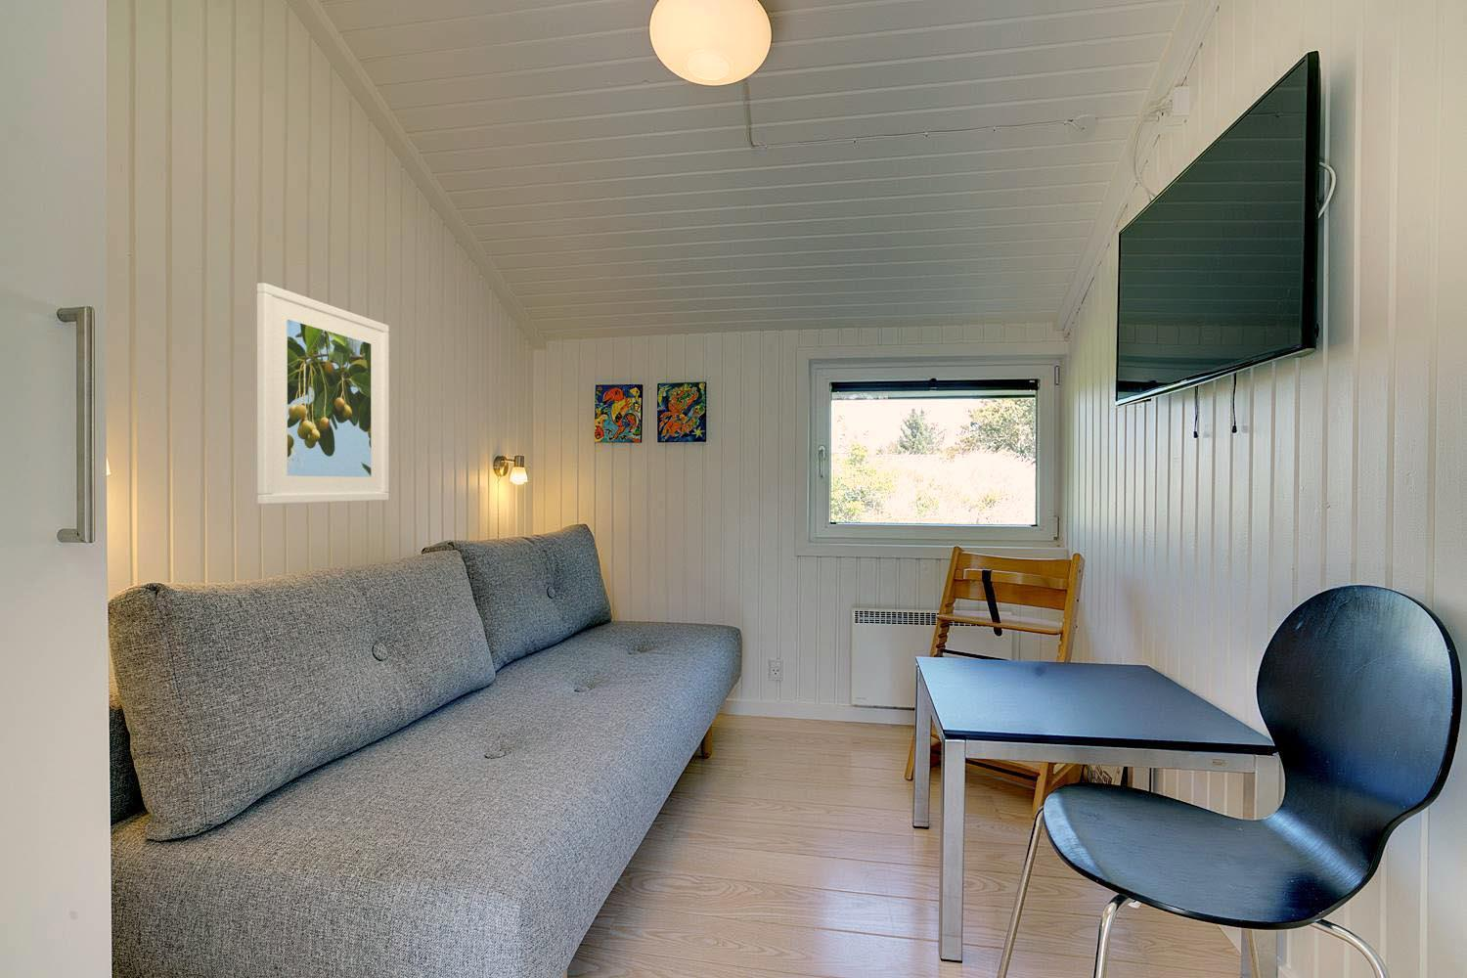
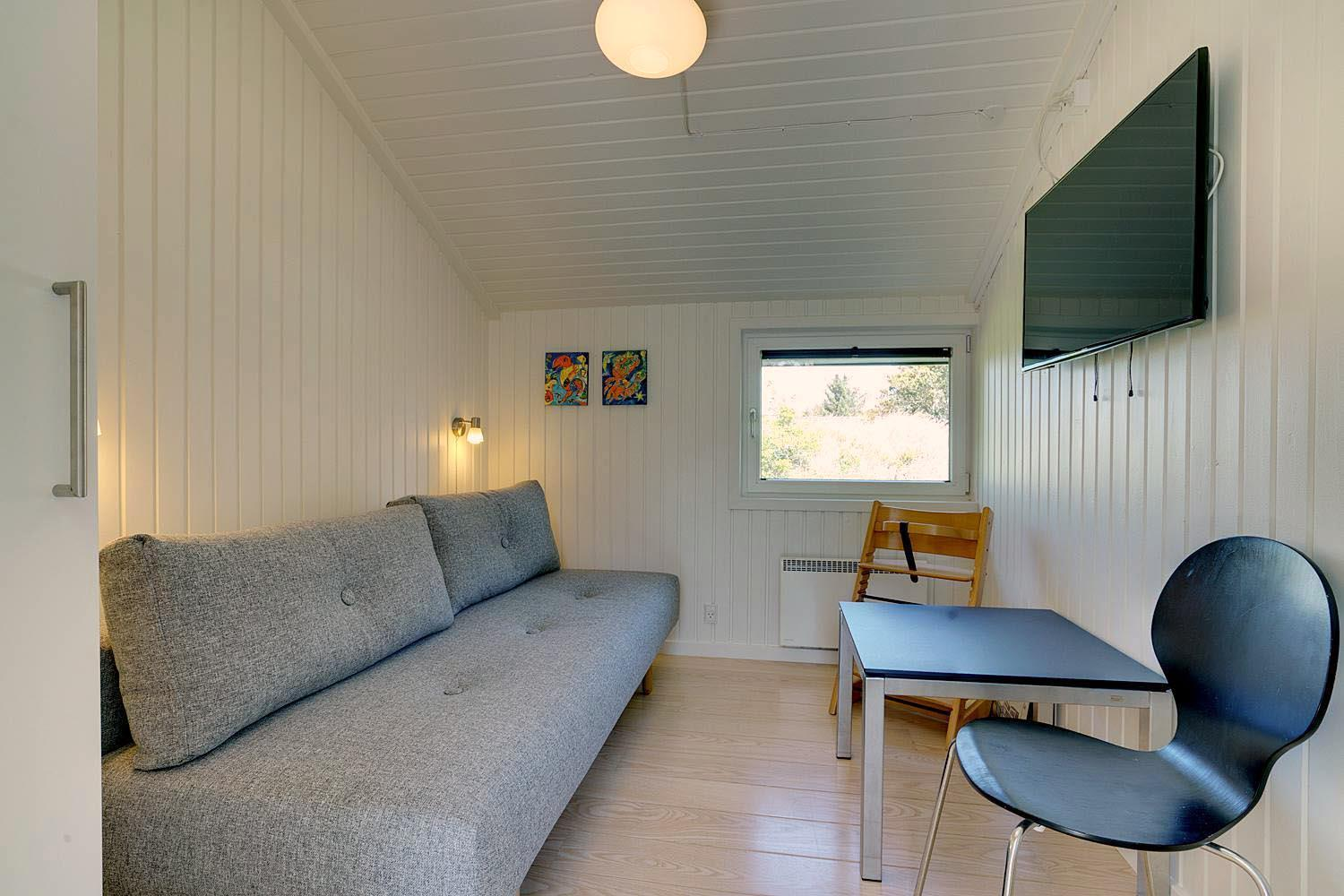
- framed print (331, 404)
